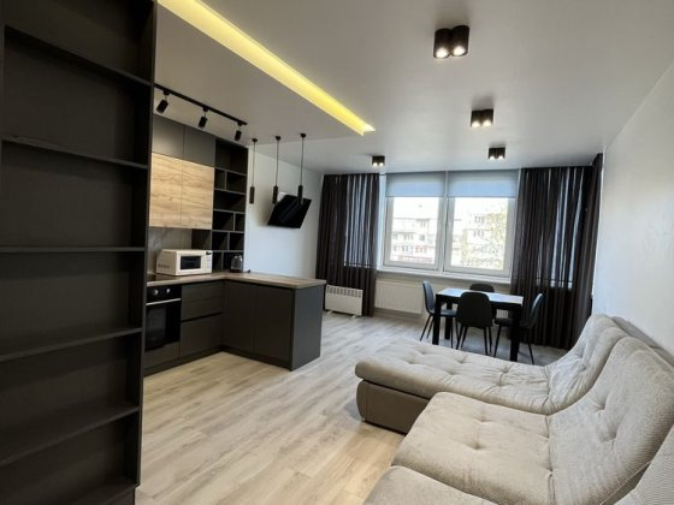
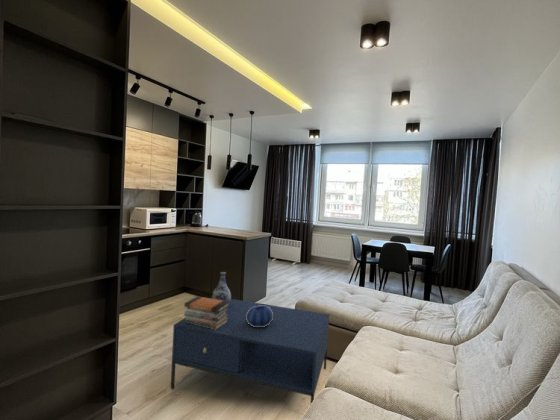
+ coffee table (256, 348)
+ decorative bowl (259, 315)
+ vase (221, 289)
+ book stack (206, 311)
